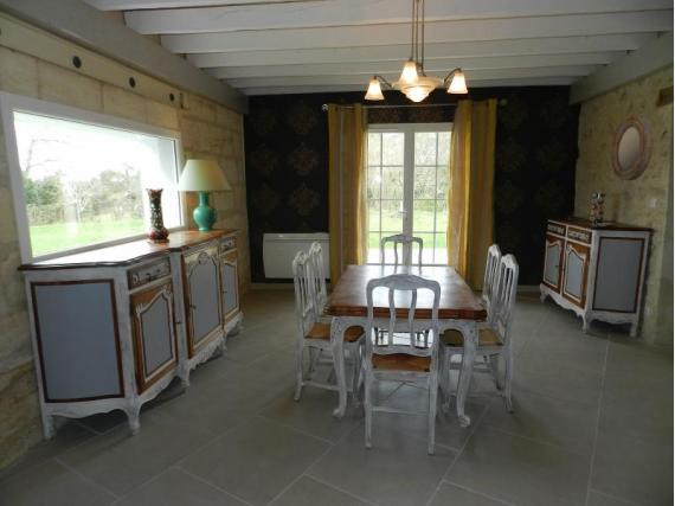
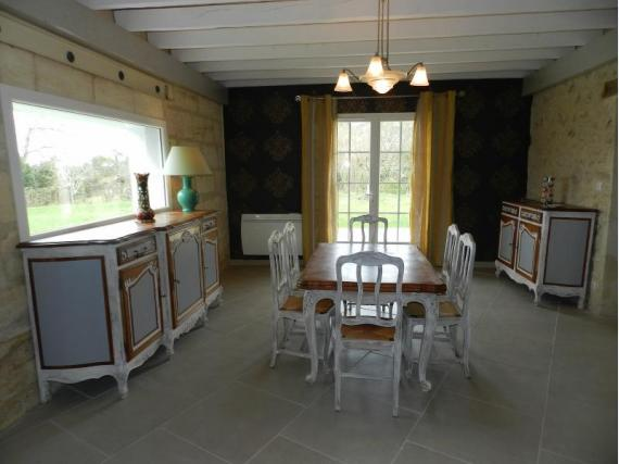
- home mirror (630, 148)
